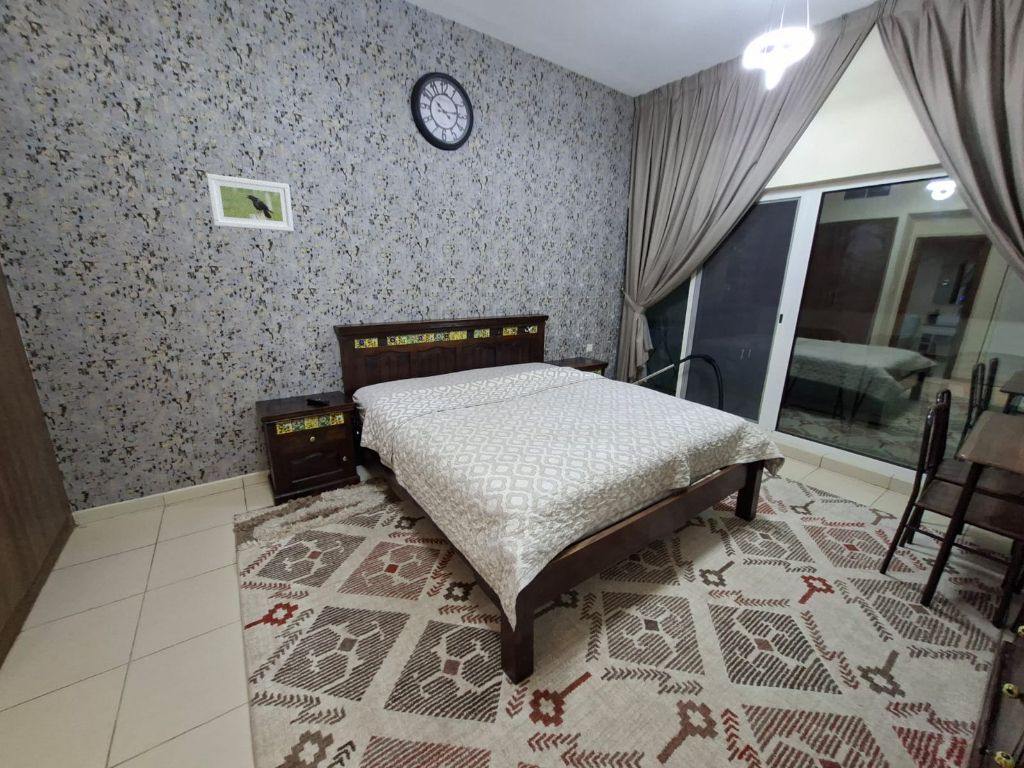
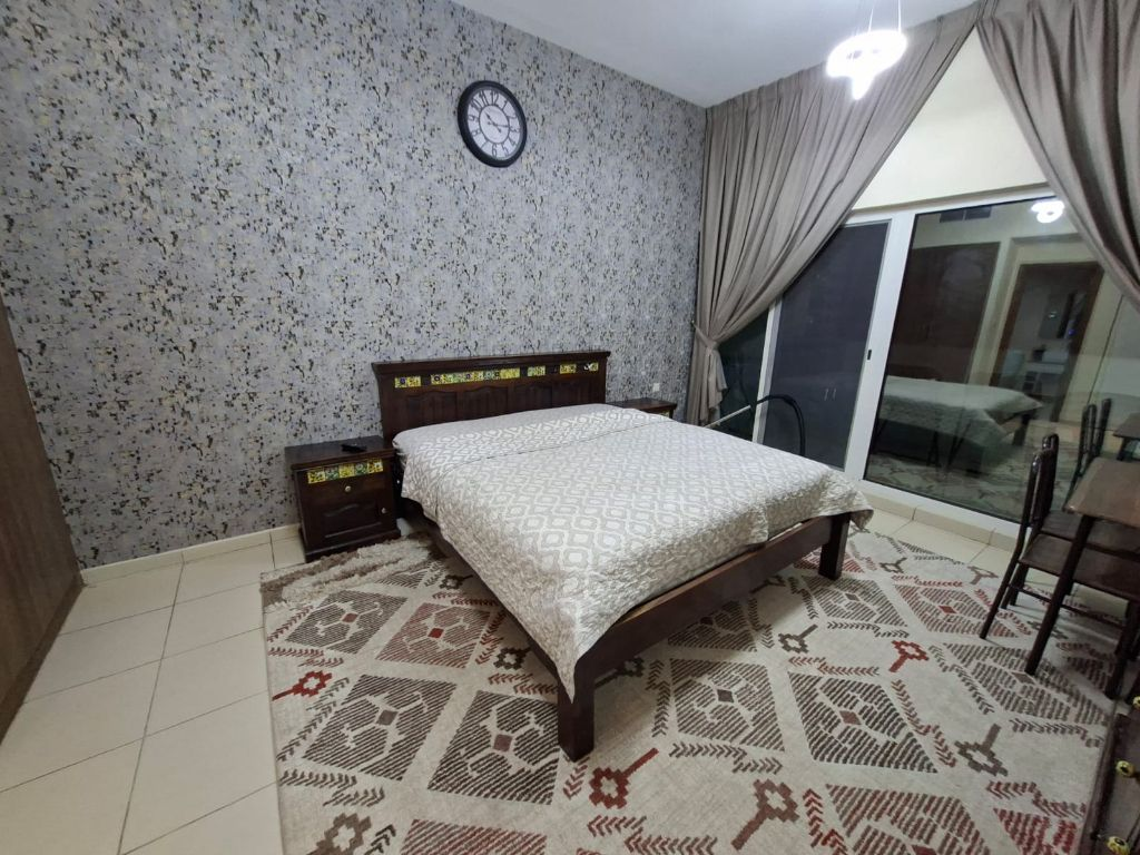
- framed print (252, 204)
